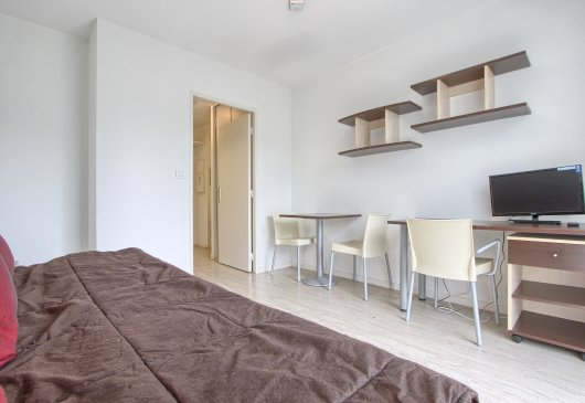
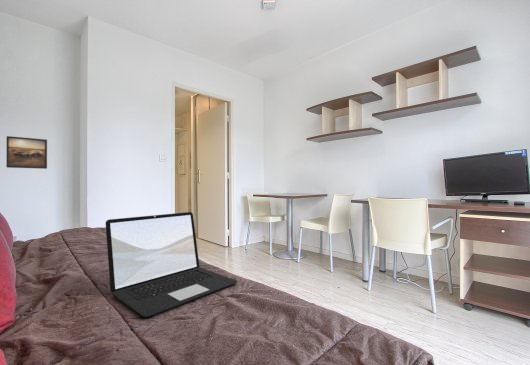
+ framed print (27, 153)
+ laptop (174, 252)
